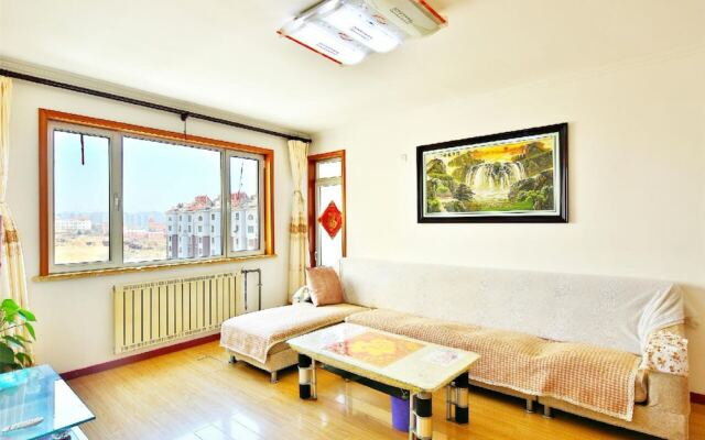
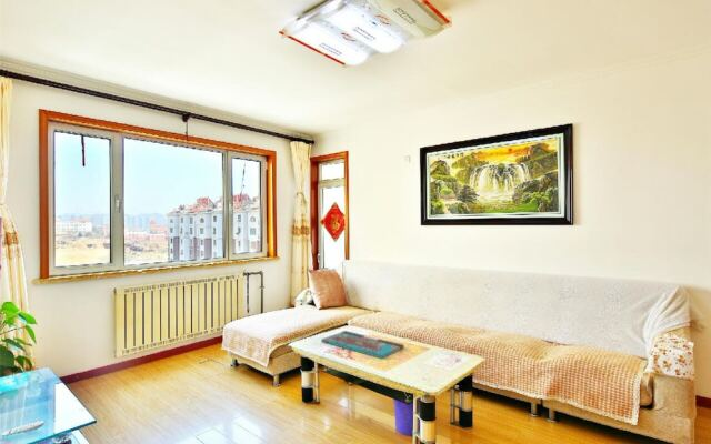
+ board game (361, 342)
